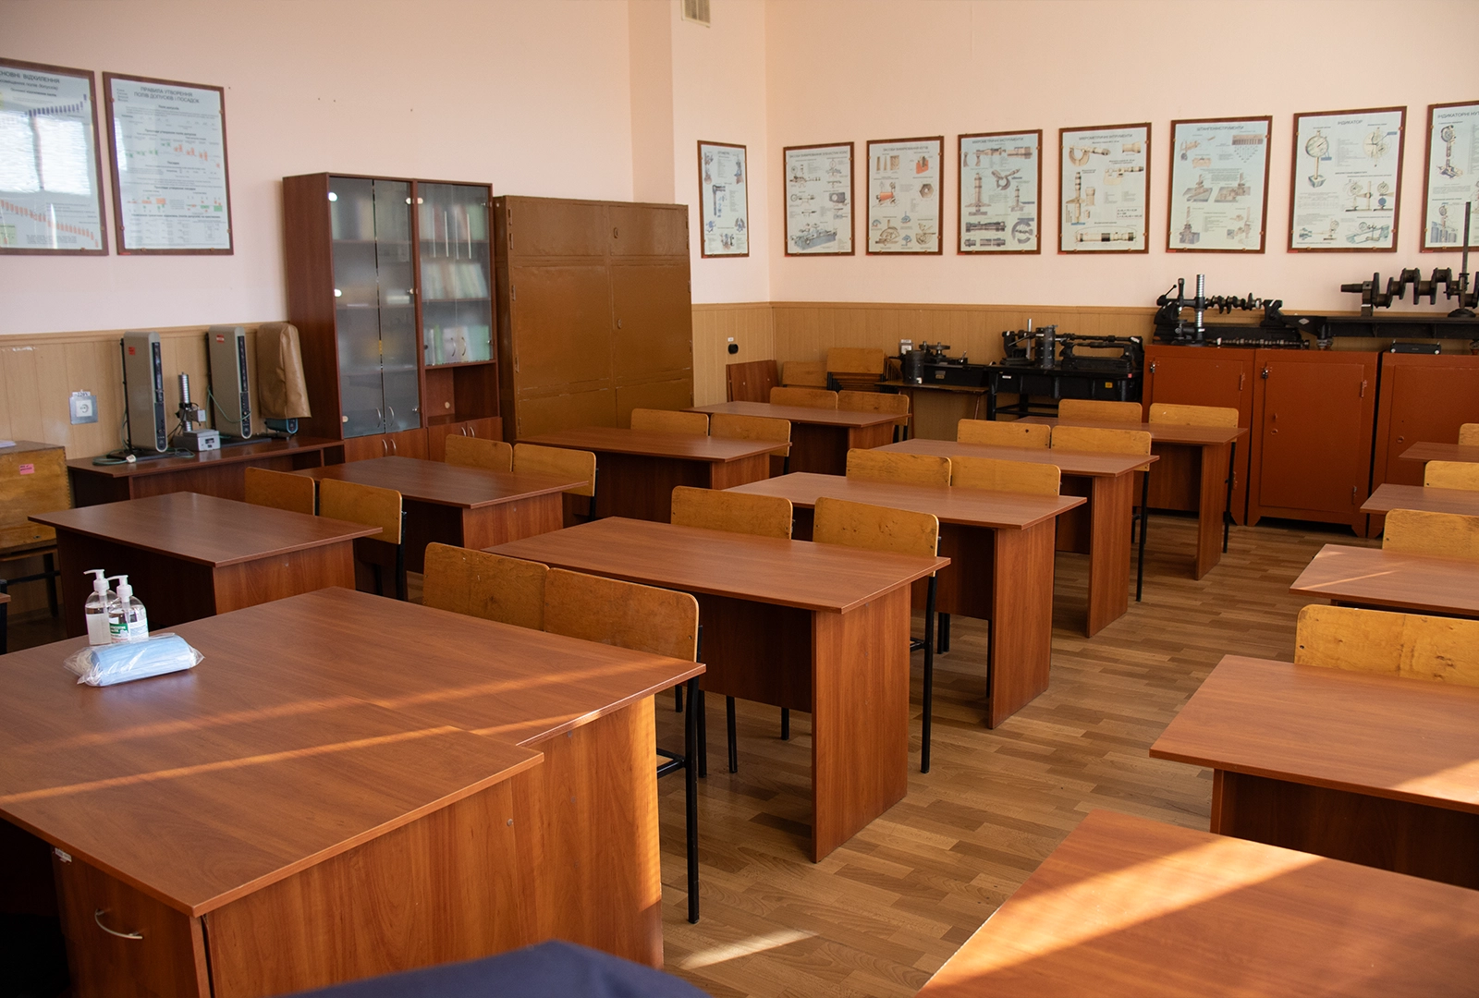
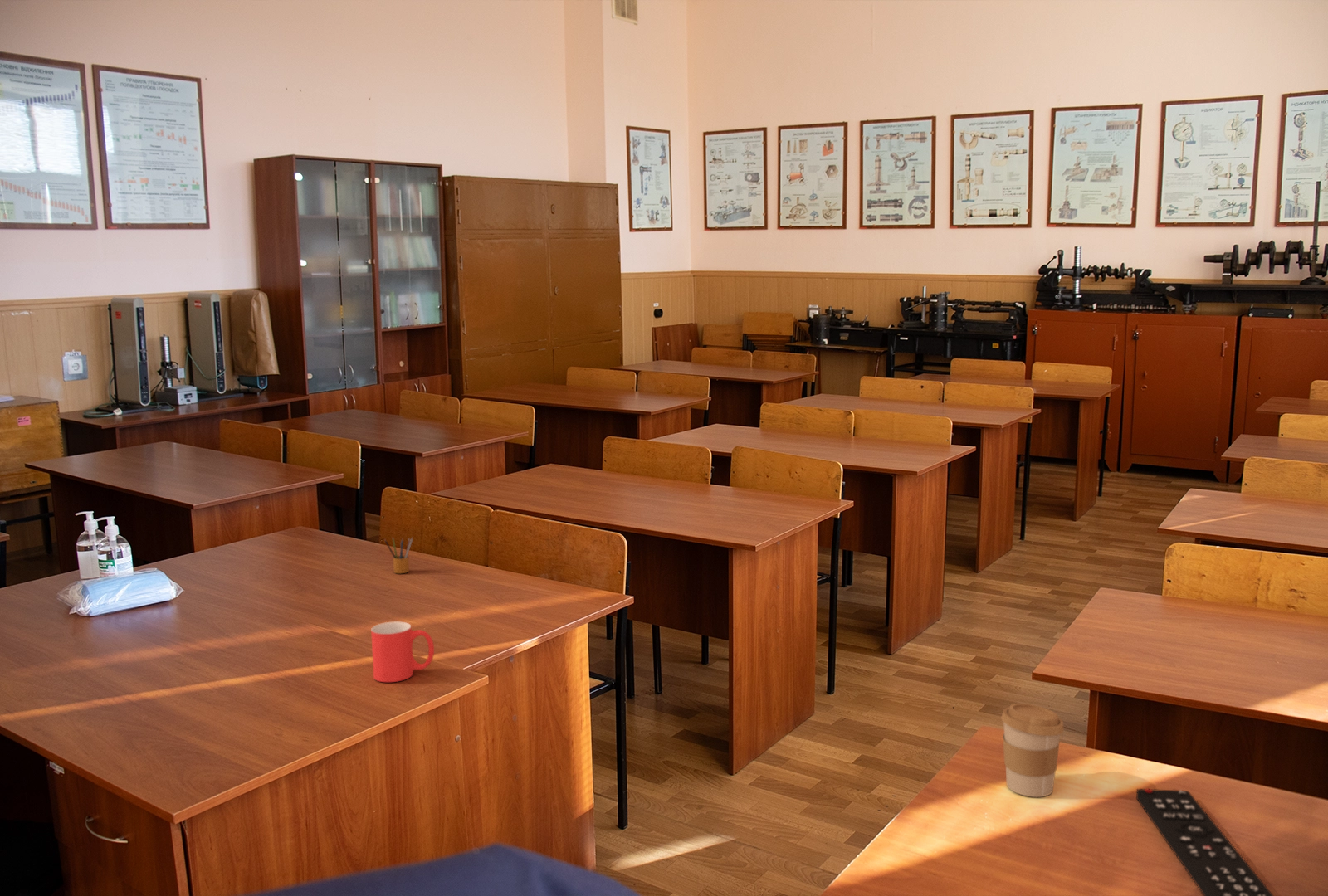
+ coffee cup (1031, 747)
+ mug (403, 650)
+ pencil box (400, 553)
+ remote control (1203, 846)
